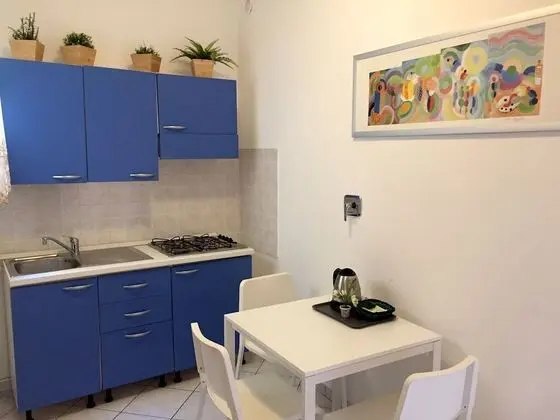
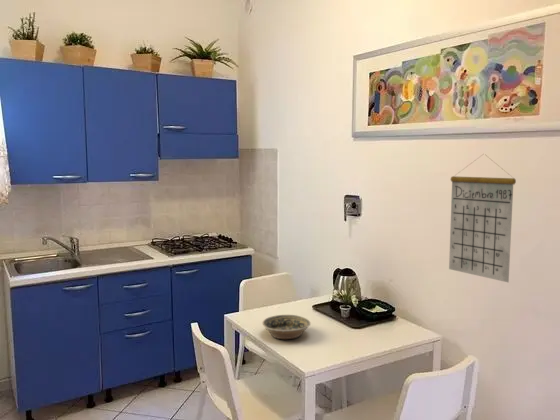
+ calendar (479, 215)
+ bowl (286, 328)
